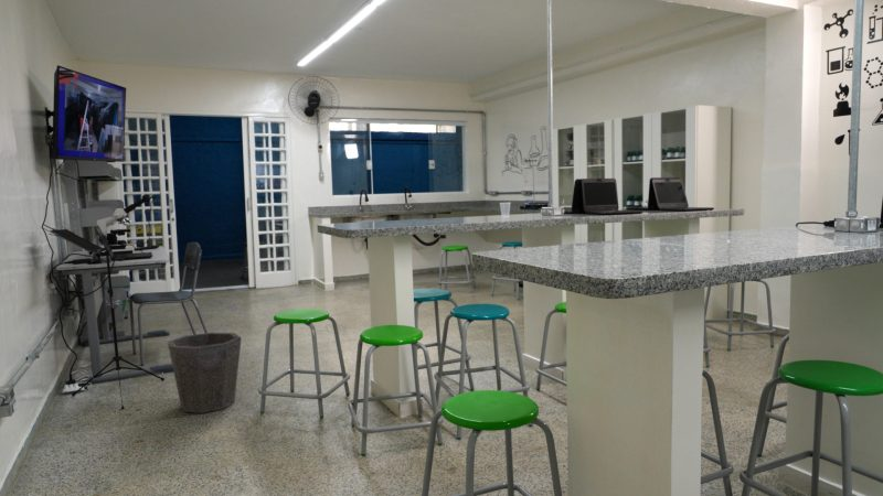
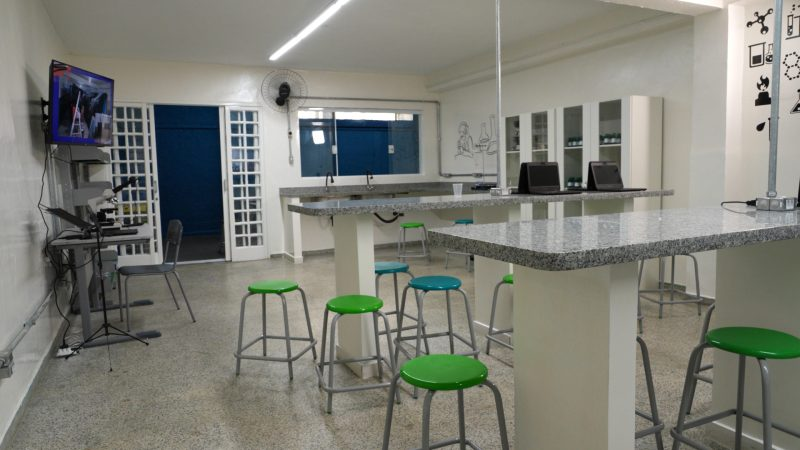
- waste bin (206, 371)
